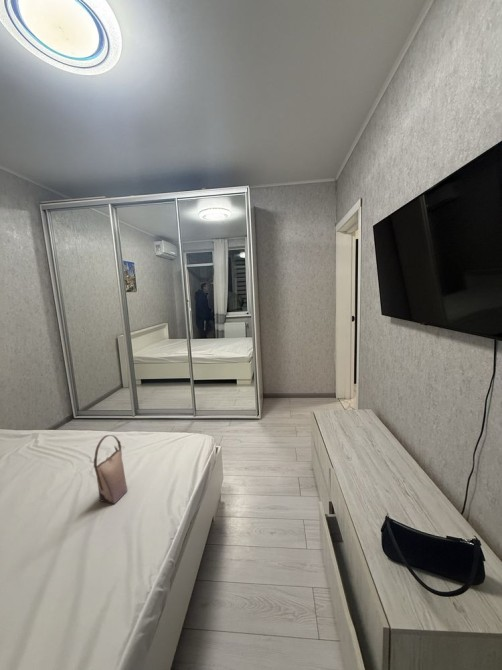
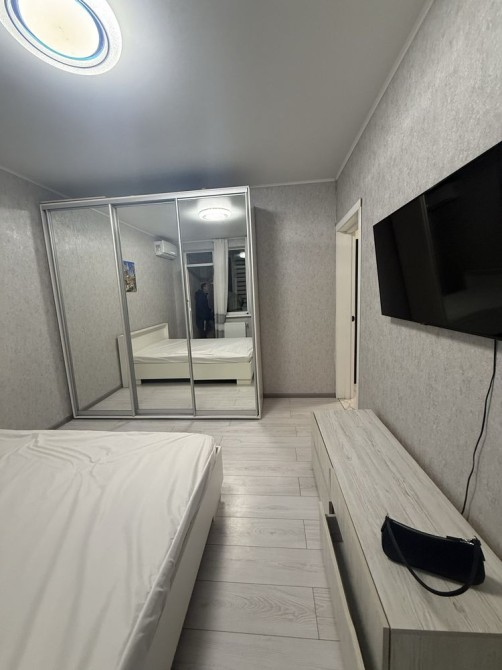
- shoulder bag (110, 466)
